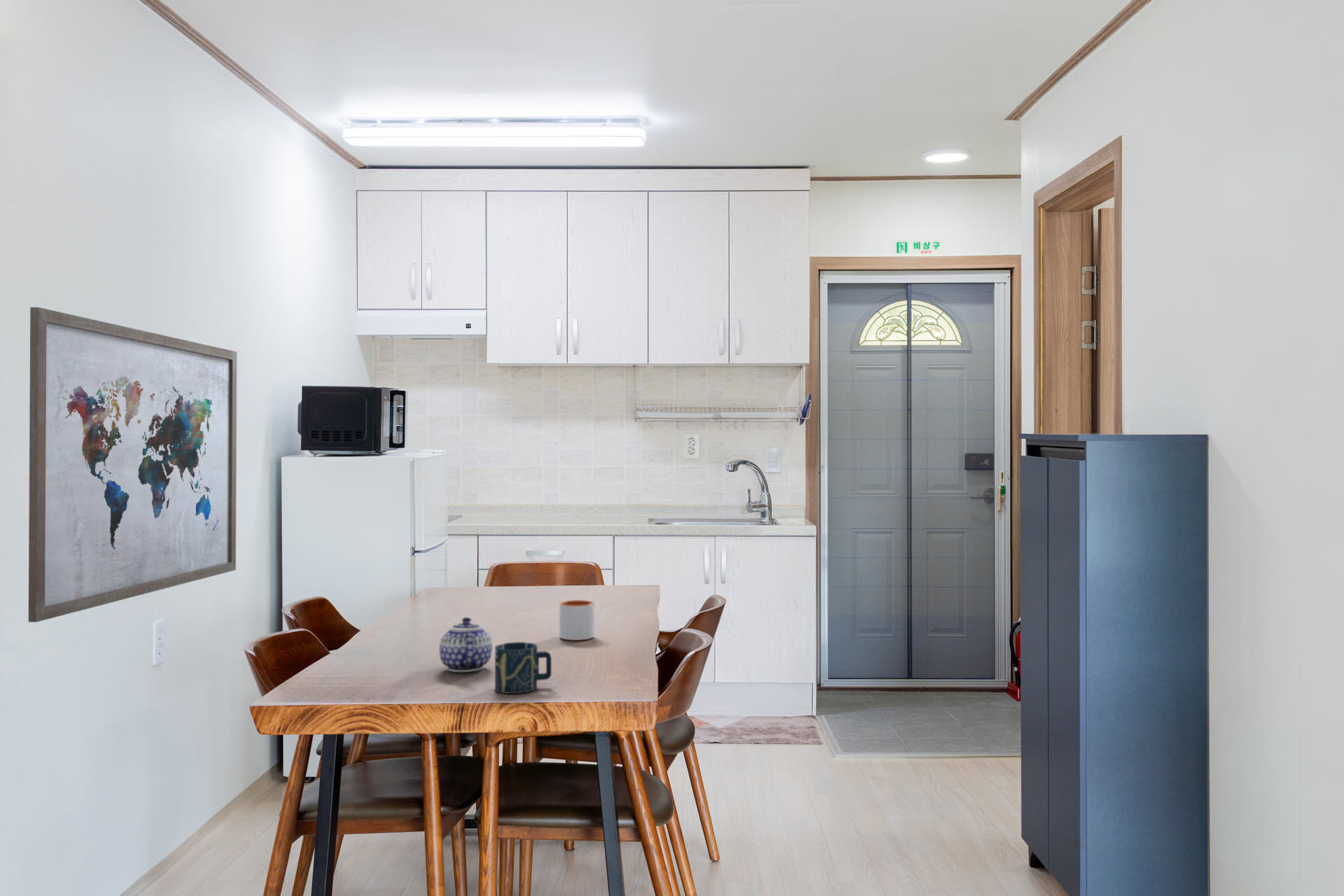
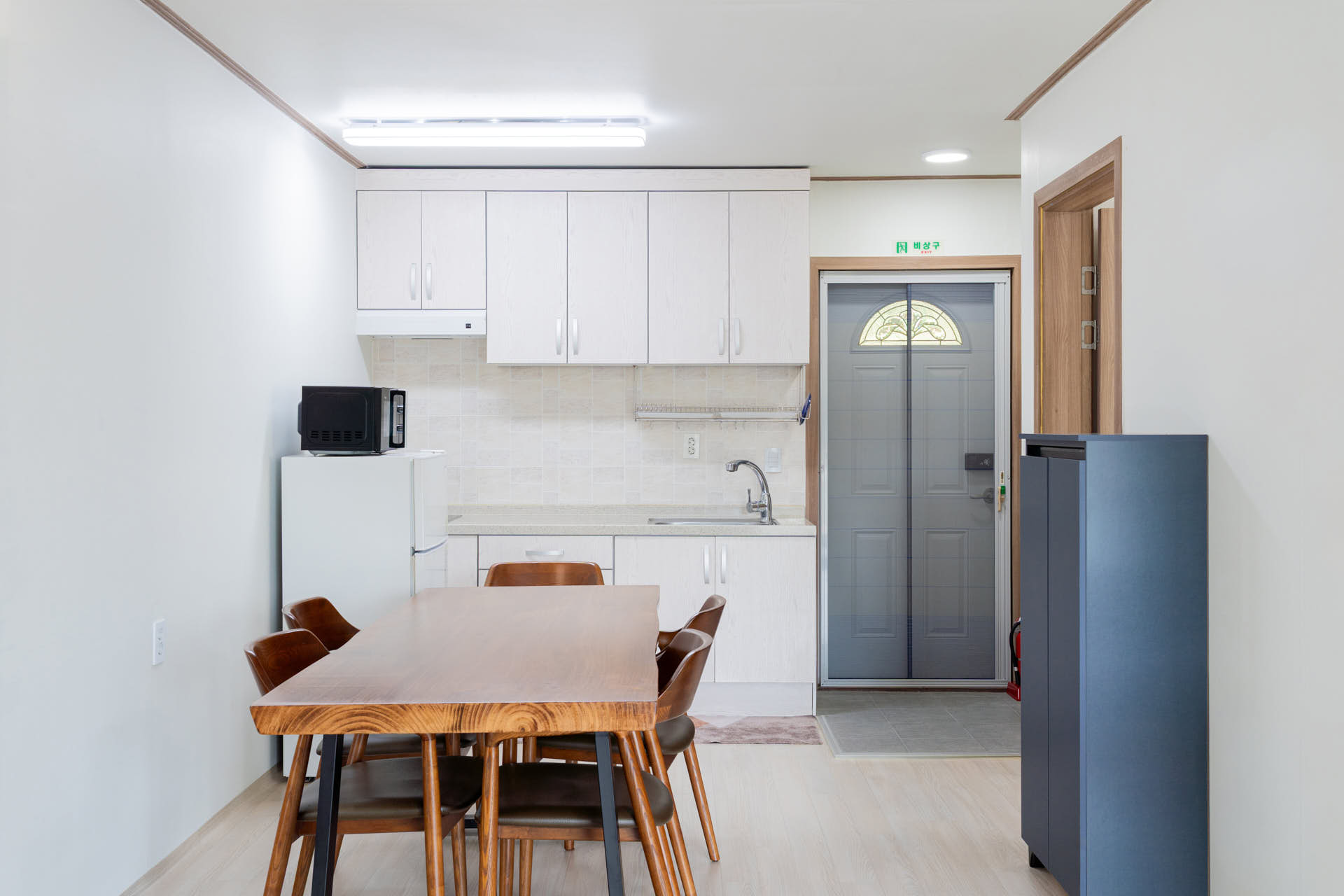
- mug (577, 619)
- wall art (151, 462)
- teapot (465, 643)
- cup (523, 666)
